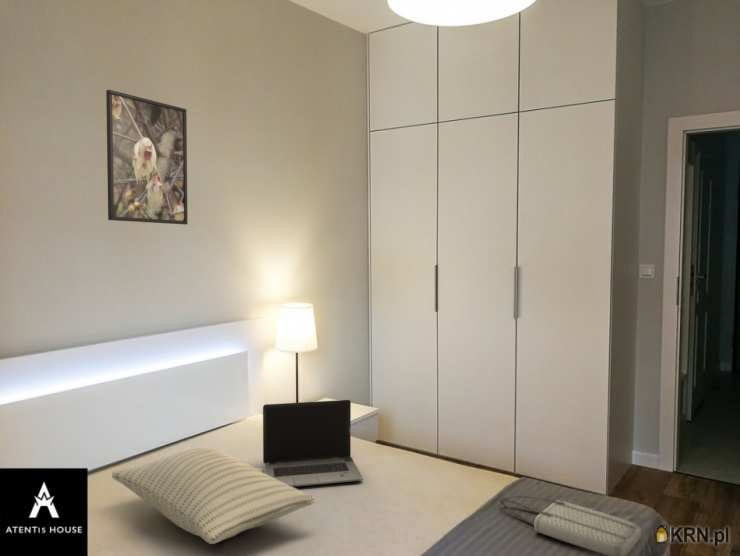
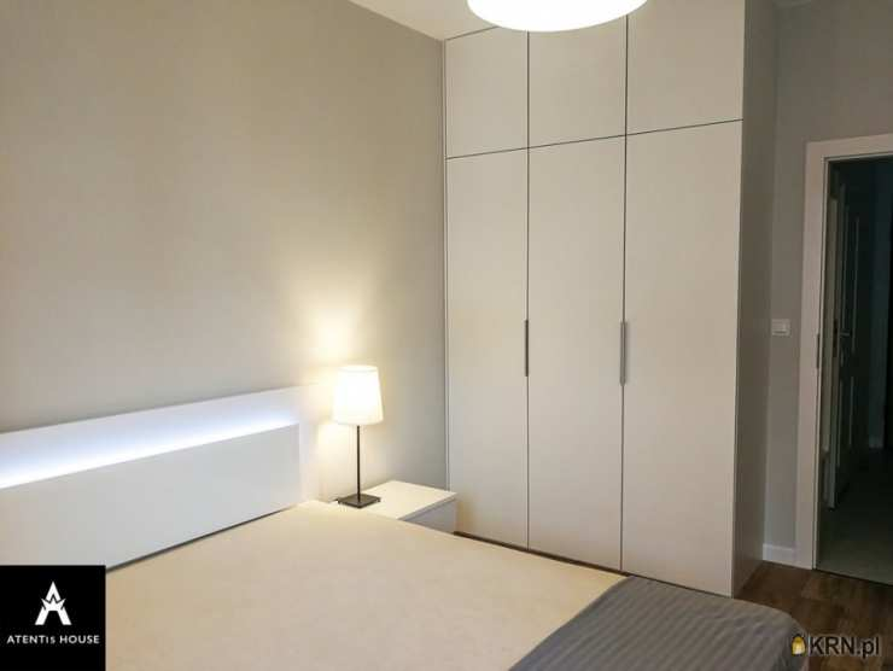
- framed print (149, 161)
- laptop computer (311, 442)
- tote bag (561, 519)
- pillow (208, 489)
